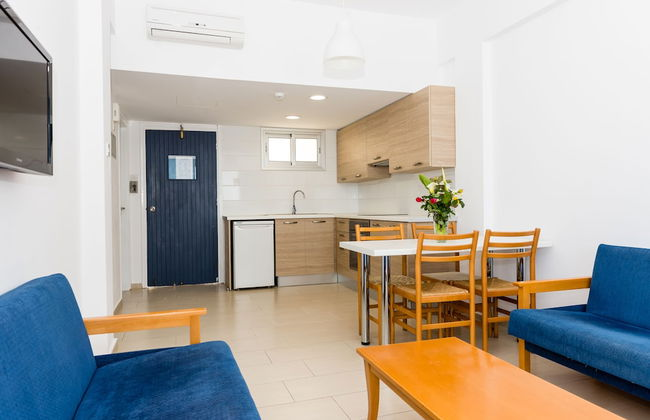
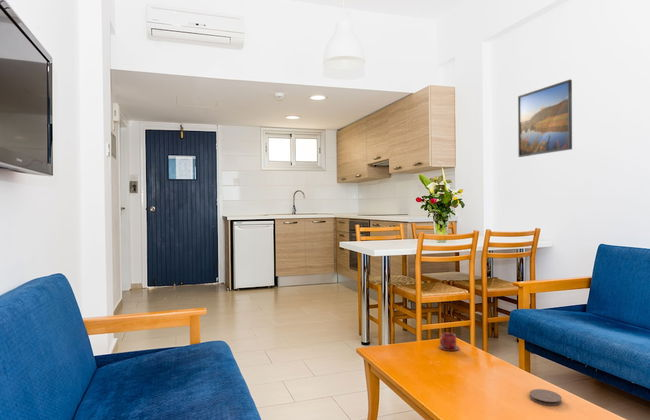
+ coaster (545, 397)
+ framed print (543, 121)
+ teacup (448, 341)
